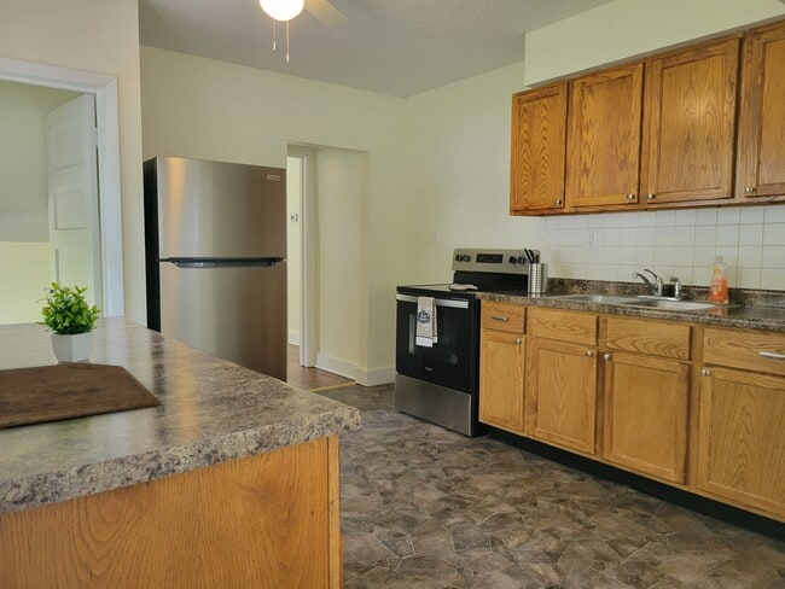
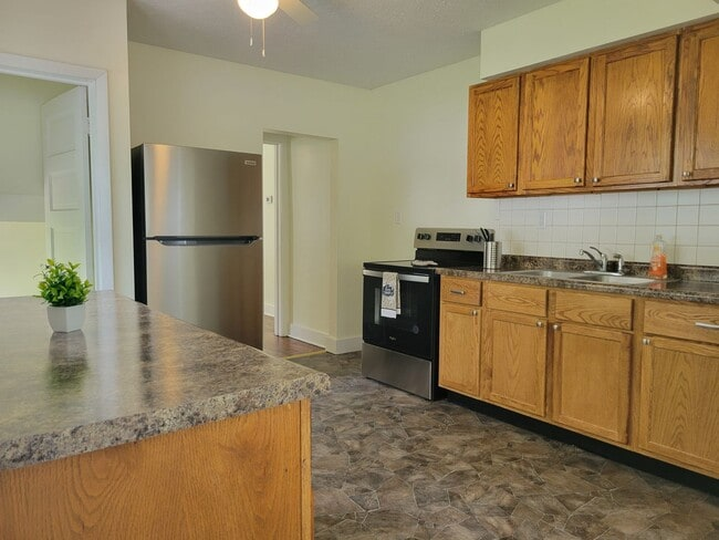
- cutting board (66, 386)
